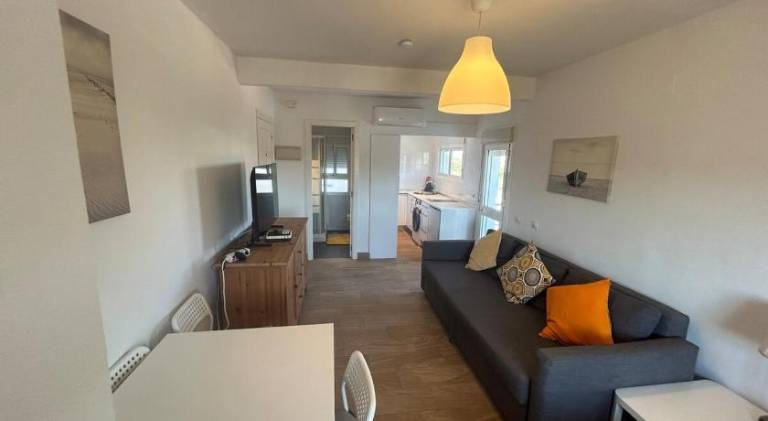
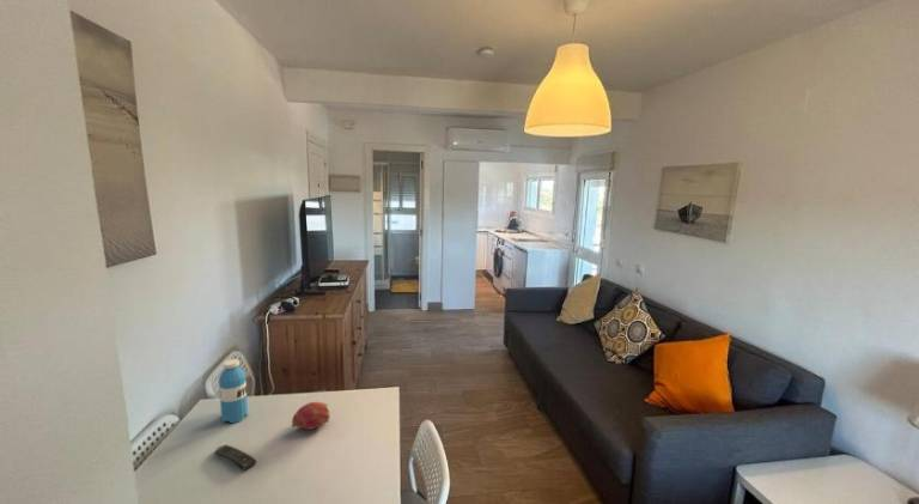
+ fruit (311, 414)
+ remote control (233, 455)
+ water bottle (232, 389)
